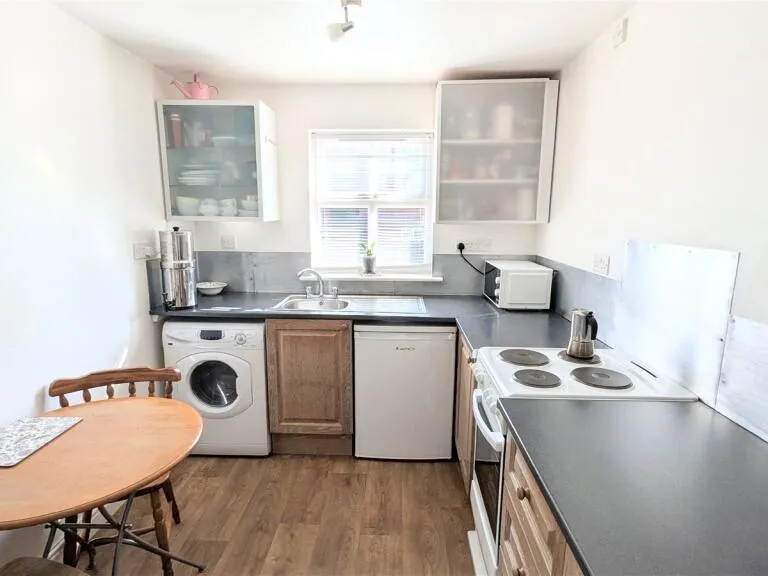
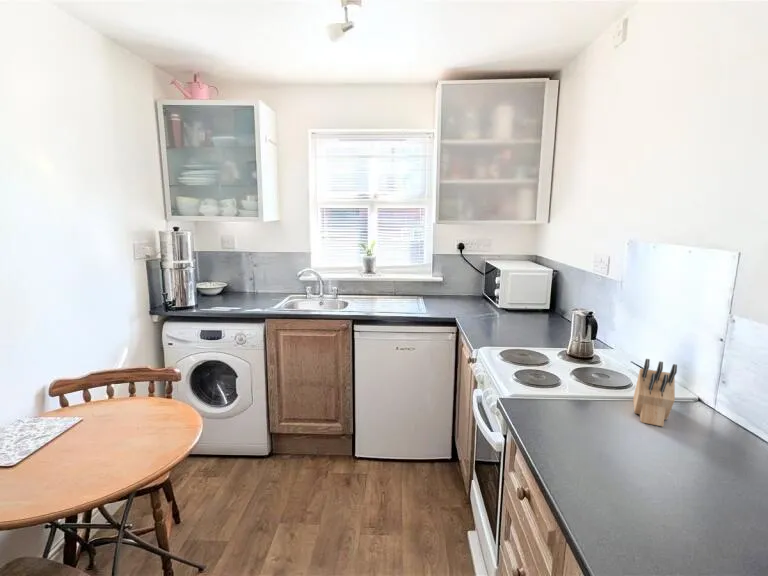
+ knife block (654, 384)
